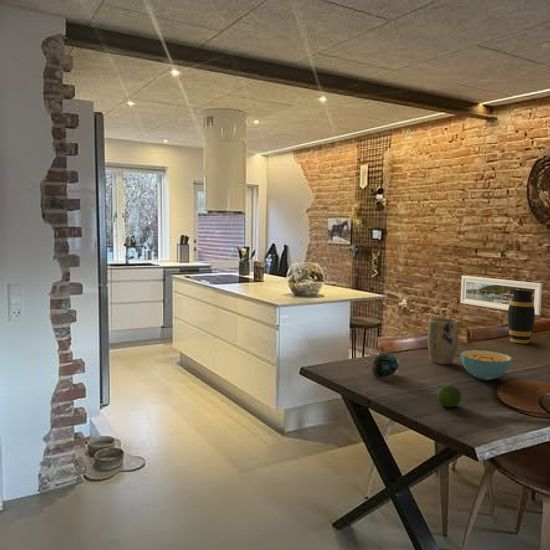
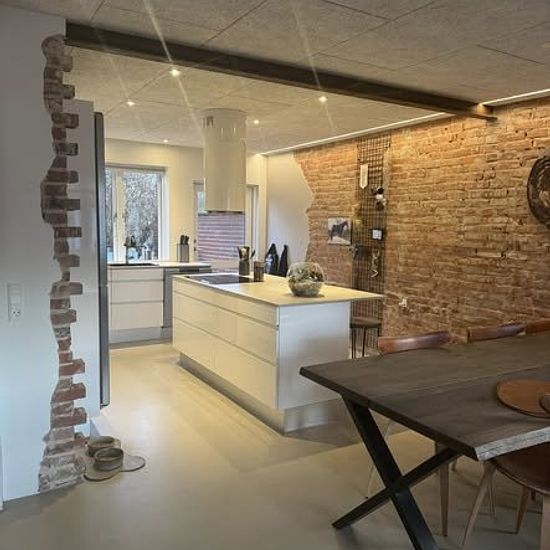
- fruit (449, 396)
- decorative egg (385, 363)
- plant pot (442, 341)
- vase (521, 316)
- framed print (498, 294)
- cereal bowl (485, 367)
